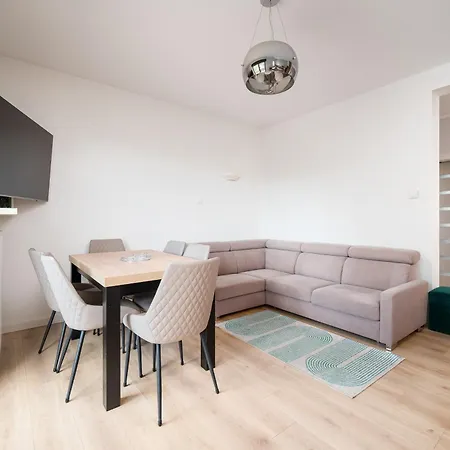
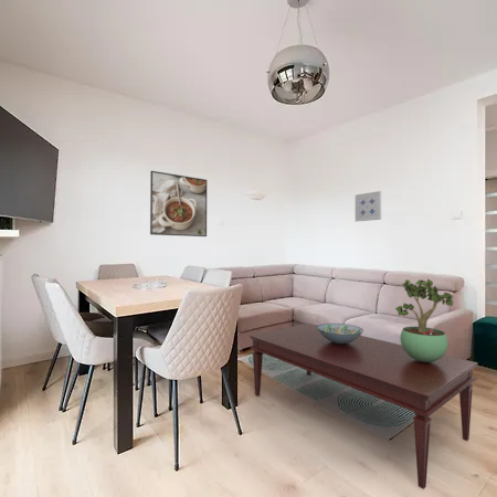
+ decorative bowl (339, 335)
+ coffee table (348, 381)
+ potted plant (425, 319)
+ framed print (180, 205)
+ wall art (368, 207)
